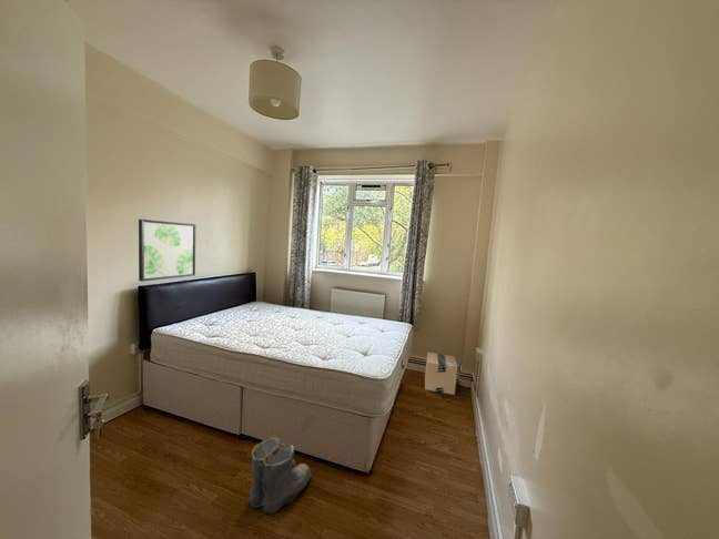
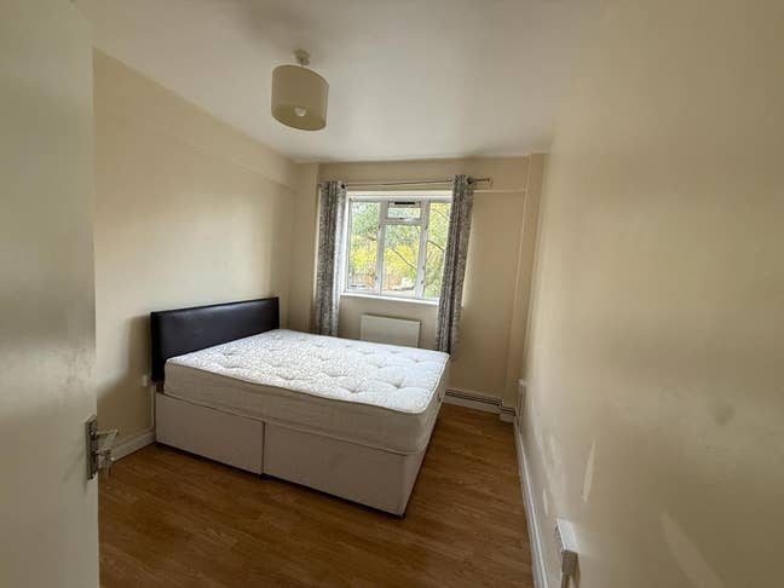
- boots (282, 465)
- wall art (169, 250)
- cardboard box (439, 372)
